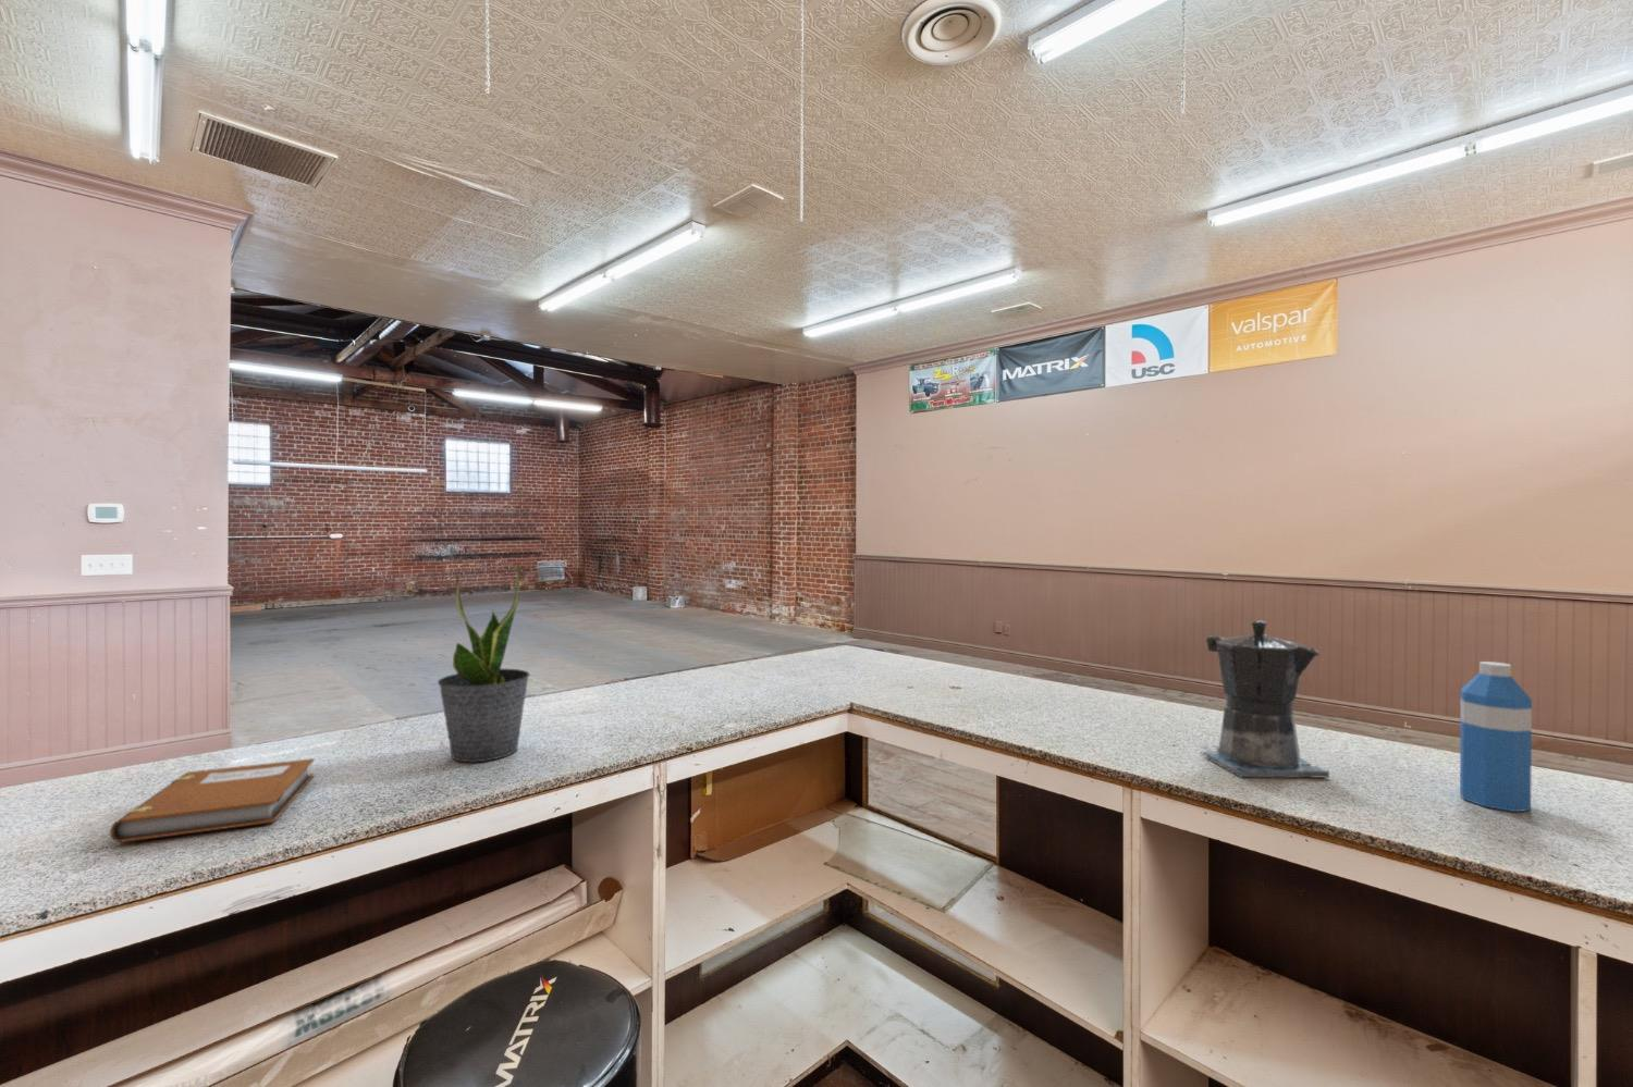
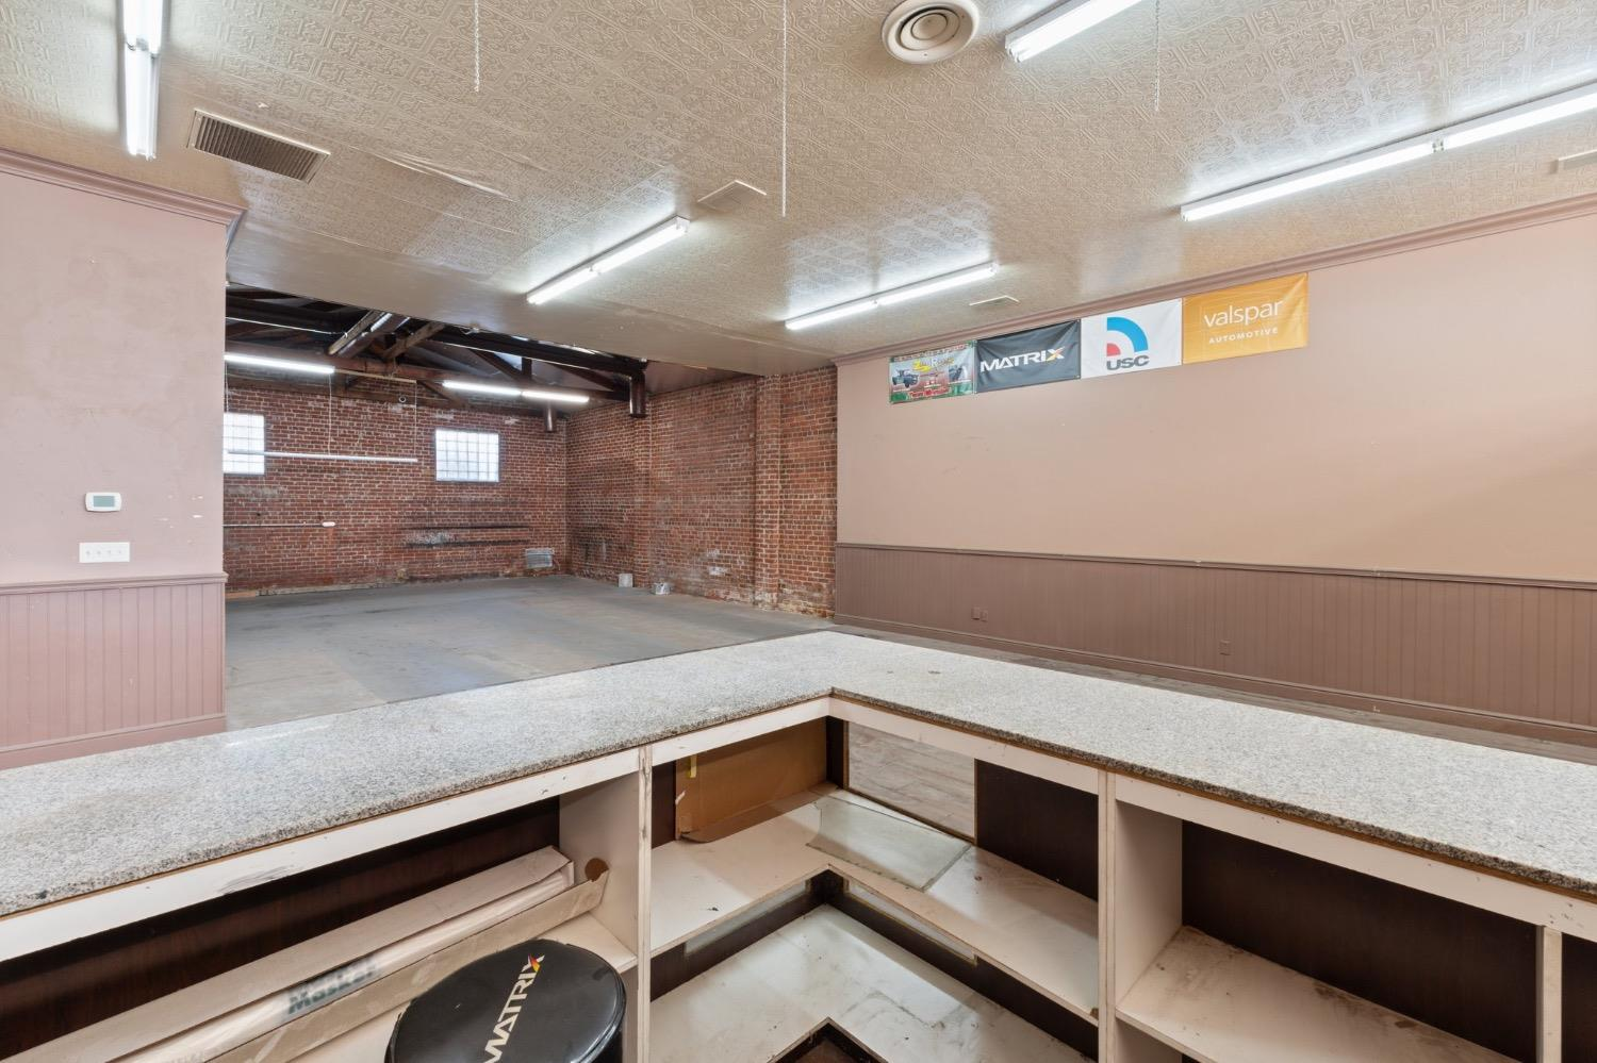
- notebook (226, 795)
- water bottle (1493, 733)
- coffee maker (1257, 692)
- potted plant (484, 660)
